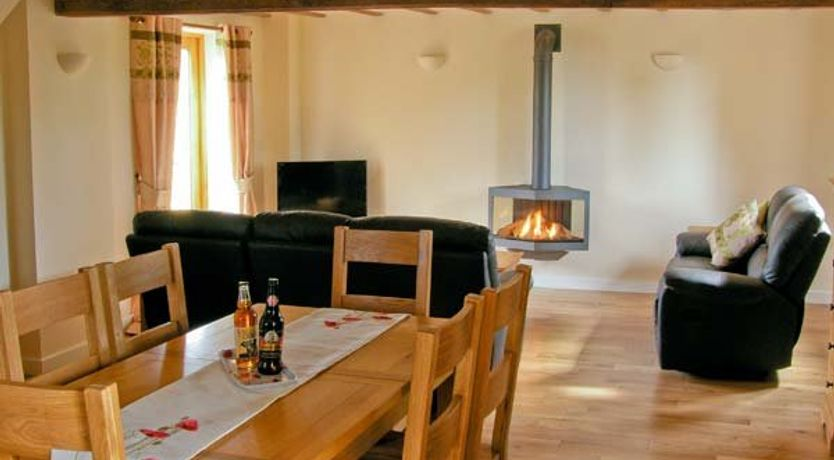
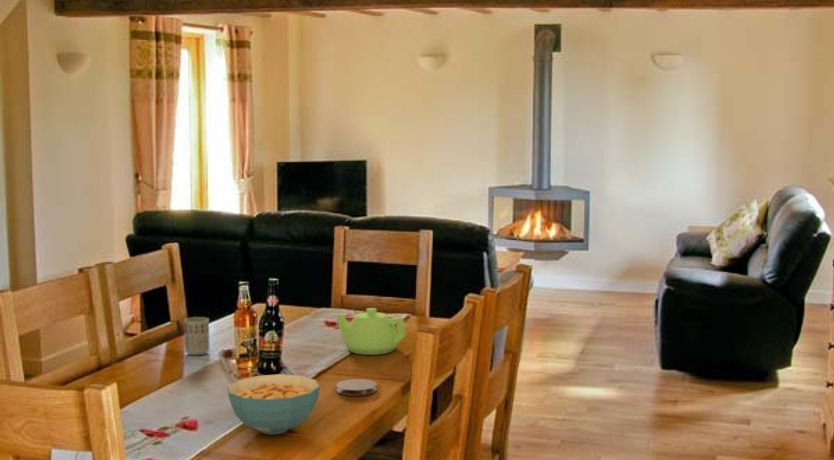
+ coaster (356, 387)
+ cup (196, 336)
+ cereal bowl (274, 408)
+ teapot (371, 329)
